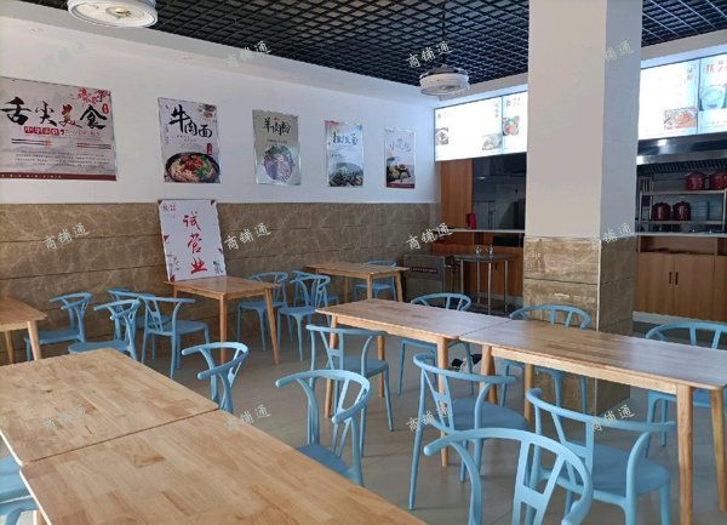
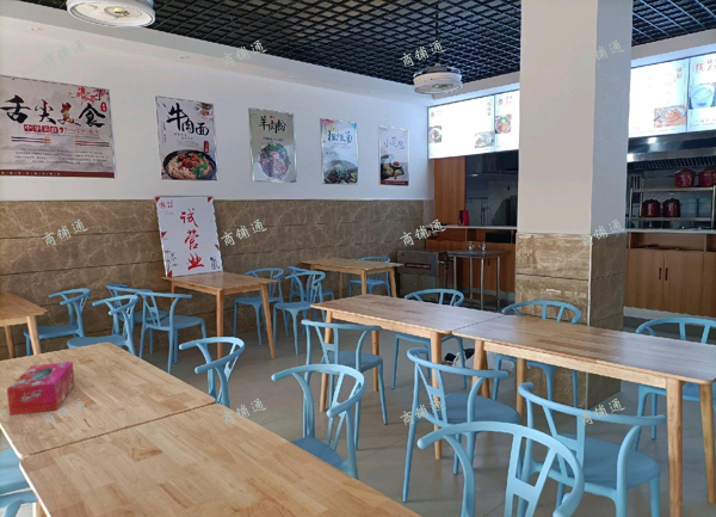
+ tissue box (43, 386)
